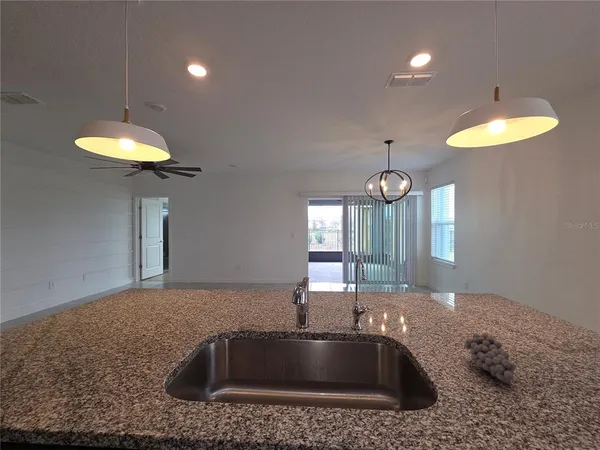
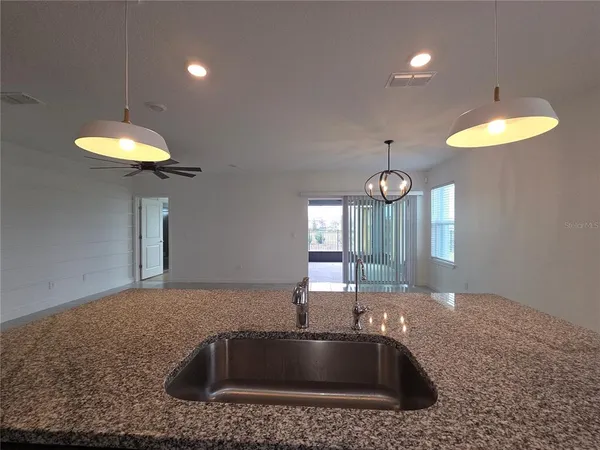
- fruit (490, 356)
